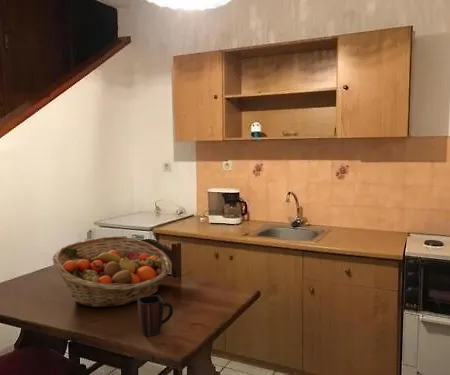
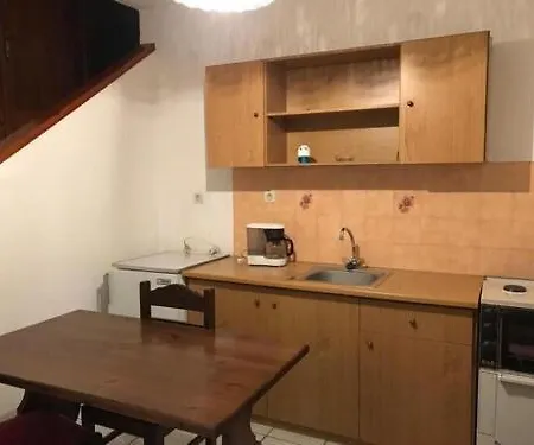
- fruit basket (114, 268)
- mug (154, 314)
